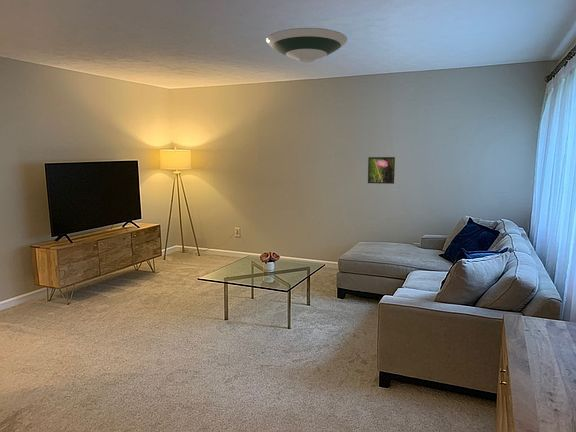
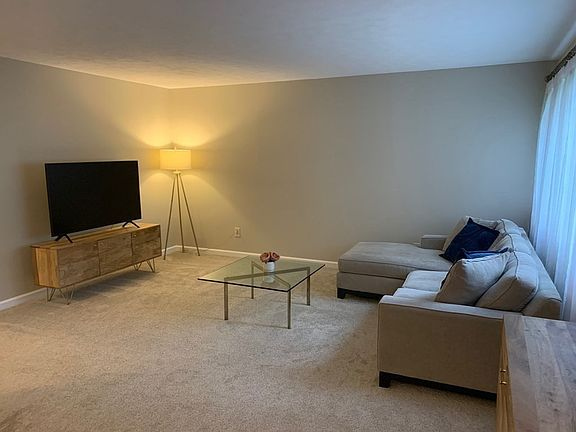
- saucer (306, 50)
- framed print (381, 170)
